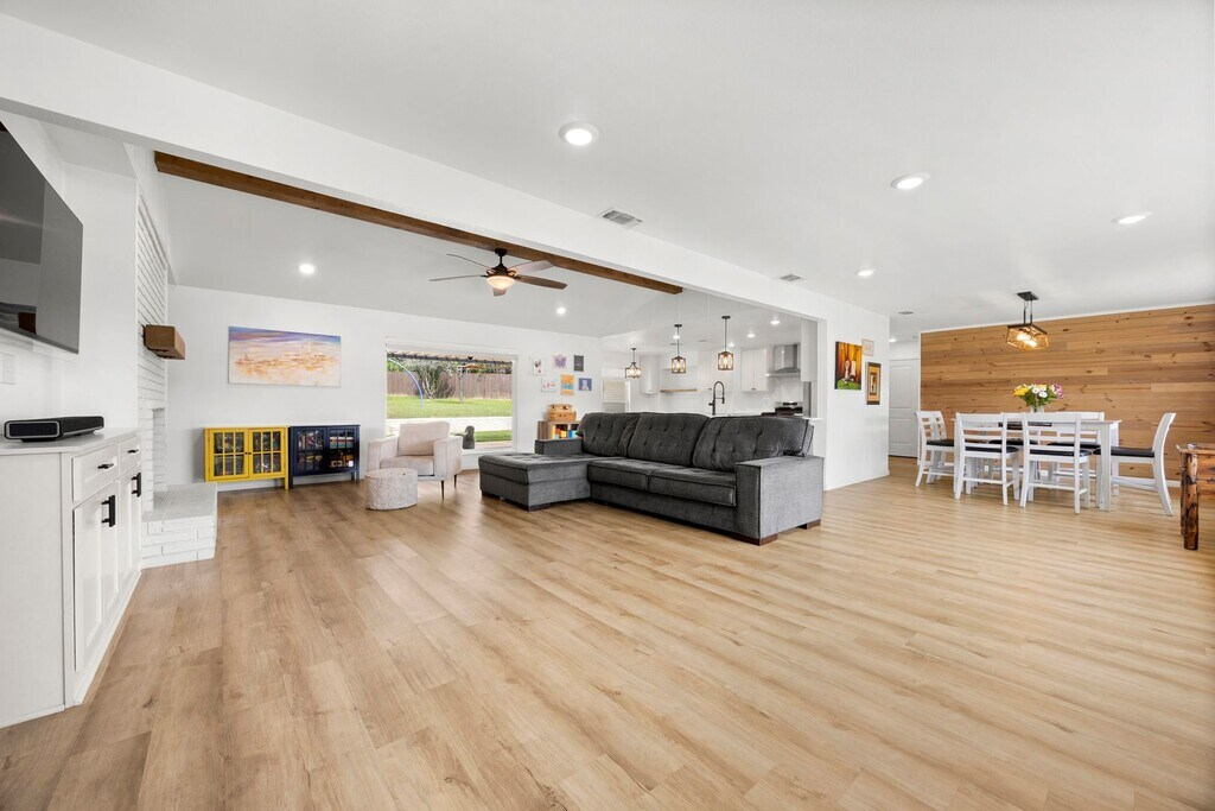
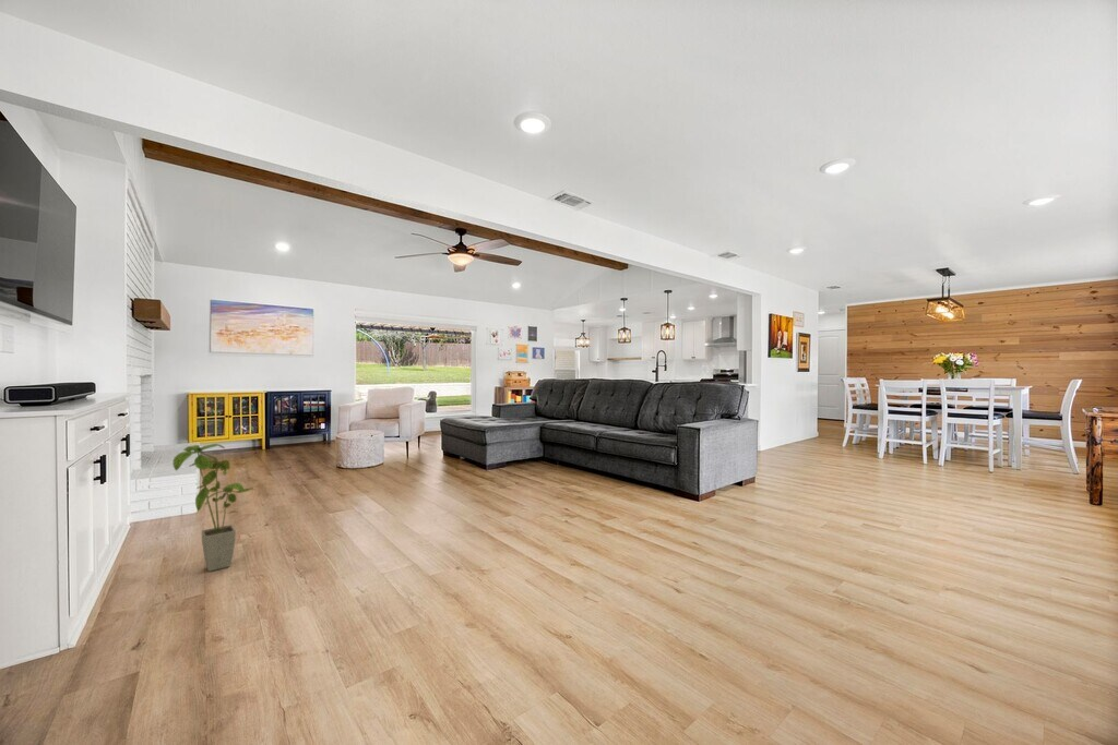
+ house plant (211, 509)
